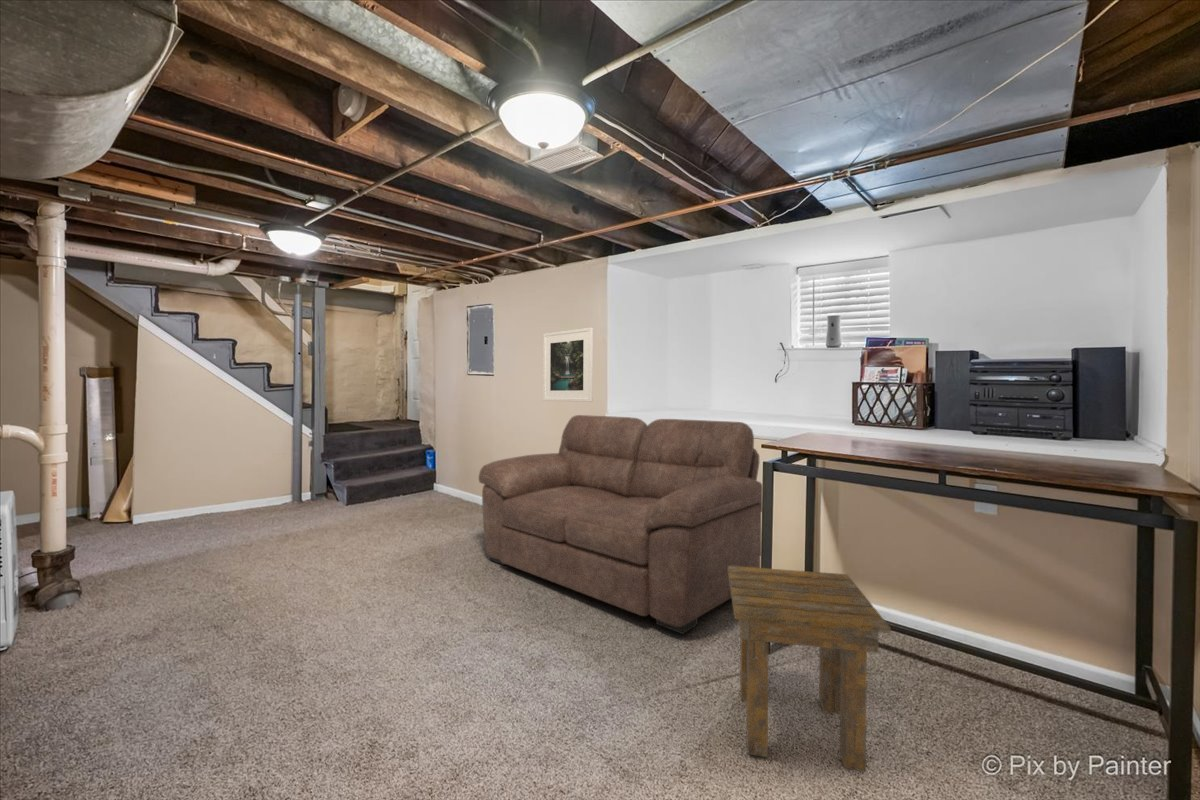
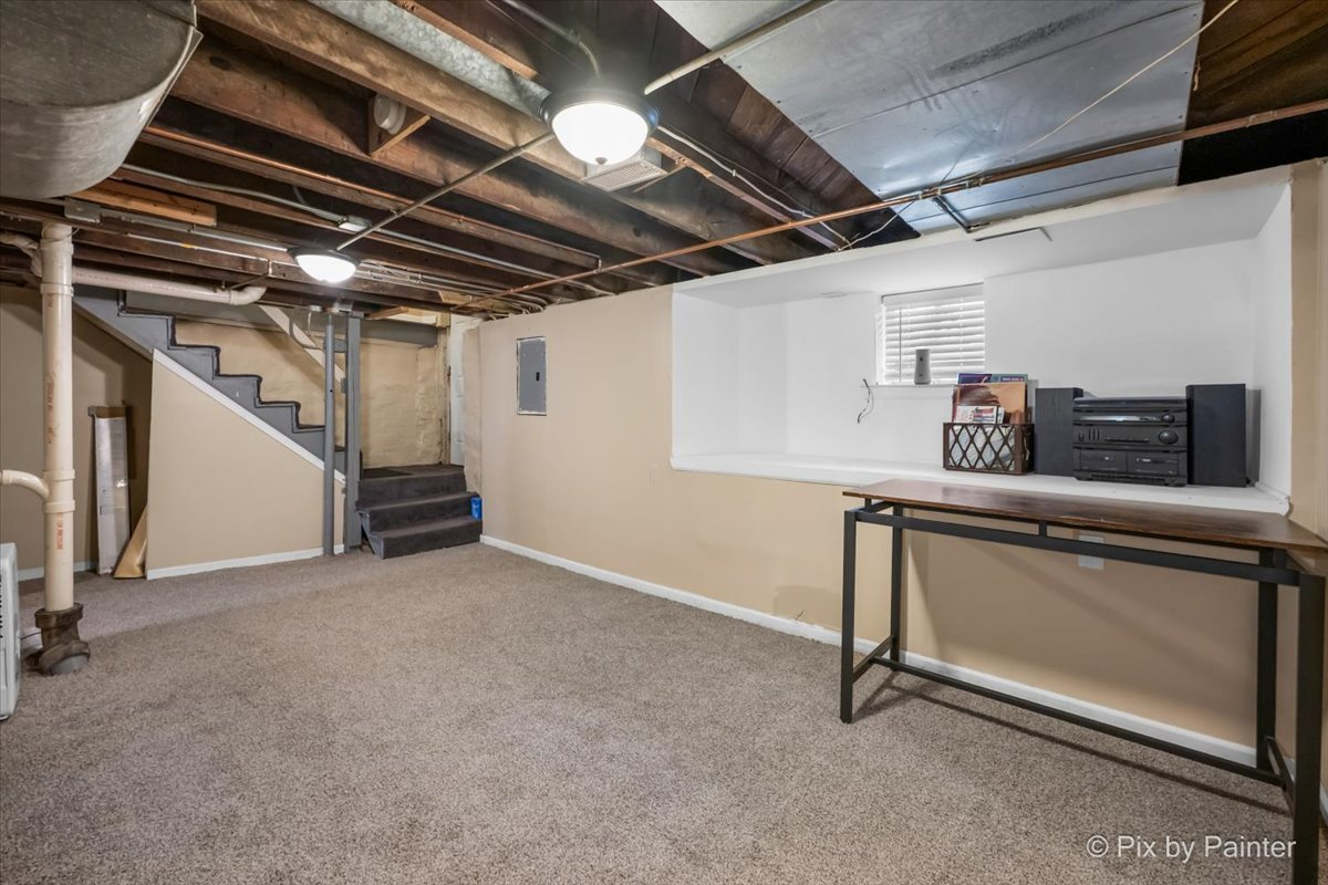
- sofa (615, 495)
- side table (796, 644)
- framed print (566, 366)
